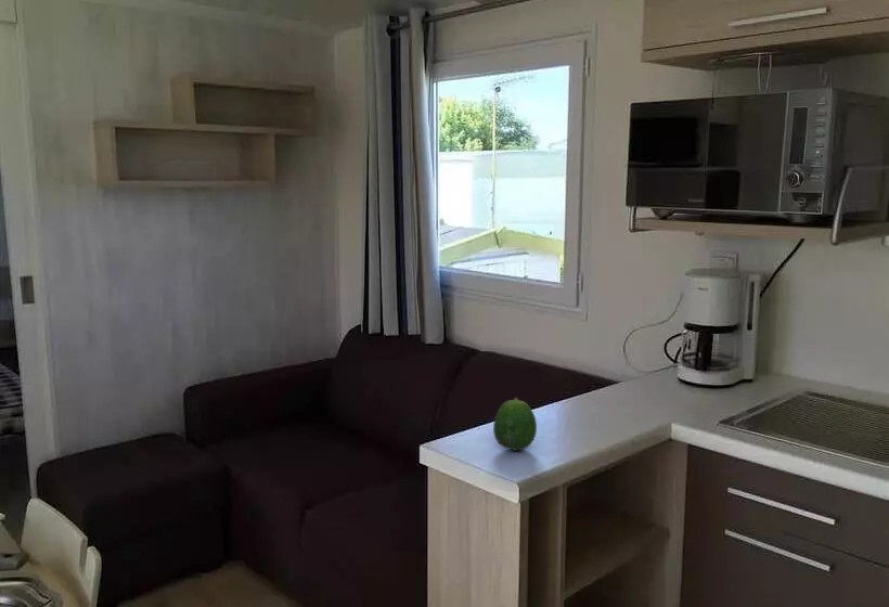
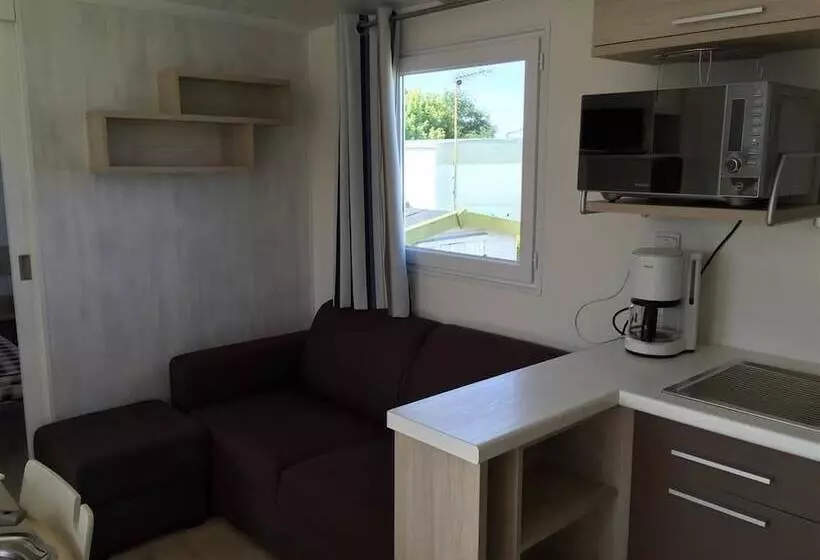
- fruit (514, 424)
